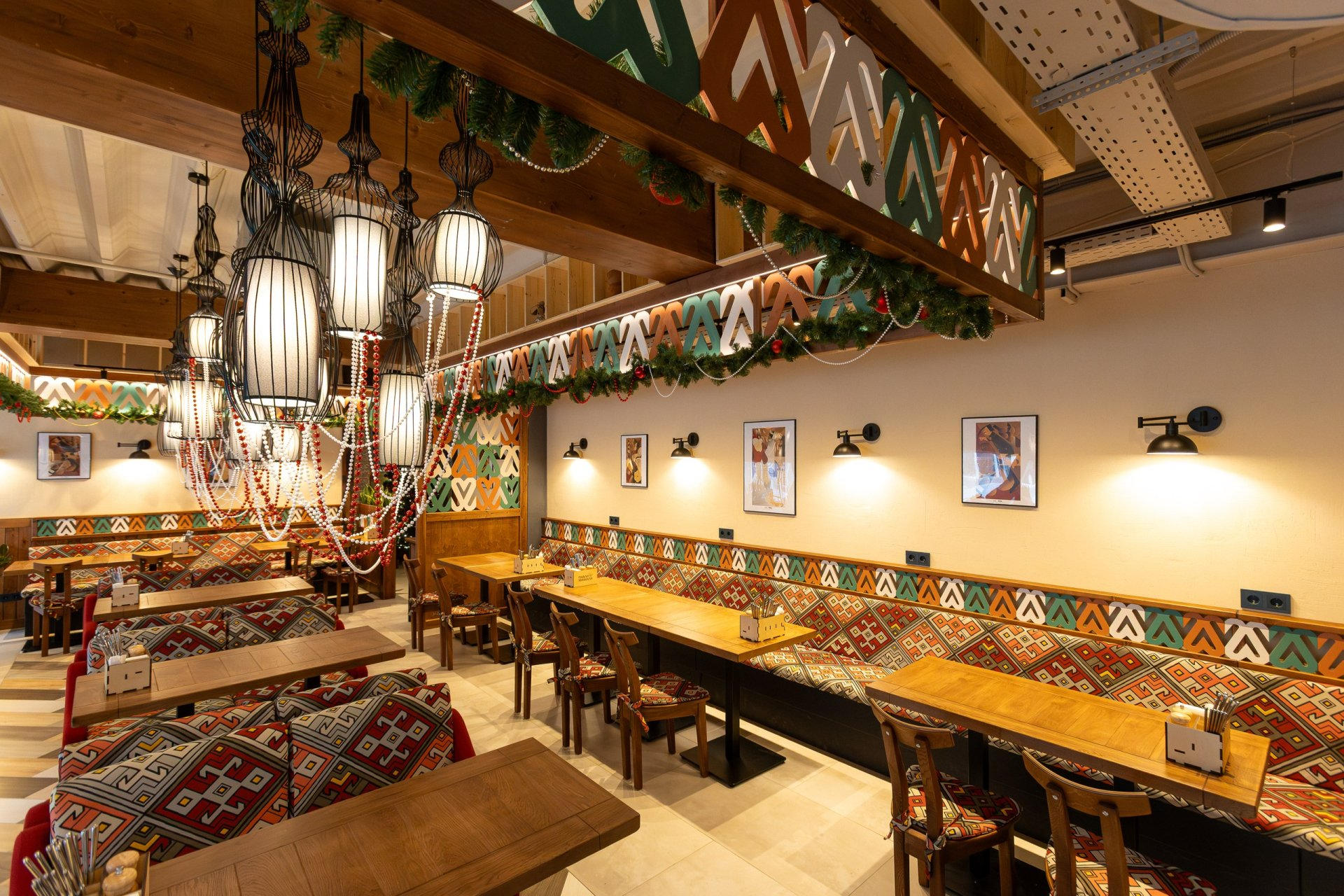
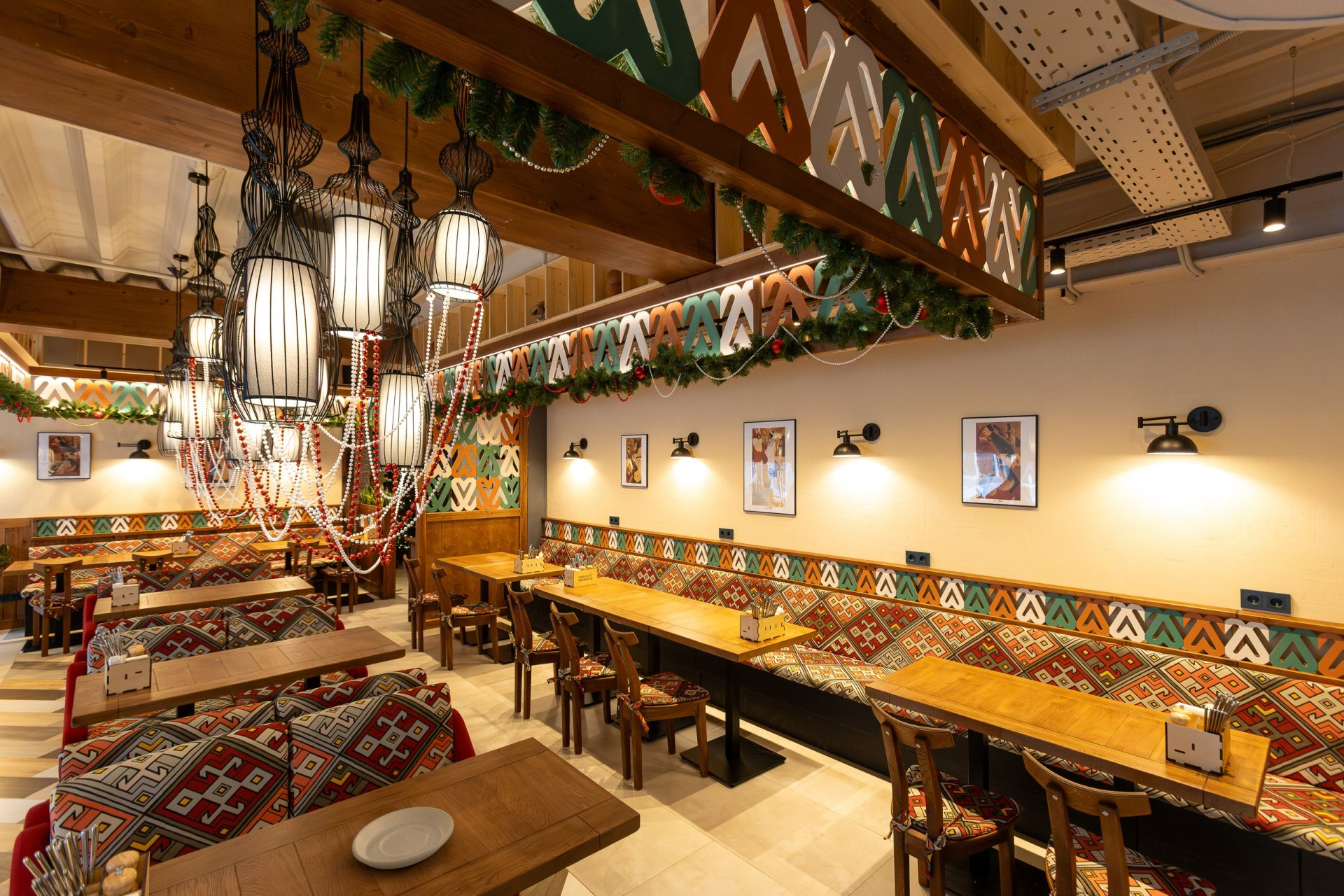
+ plate (404, 840)
